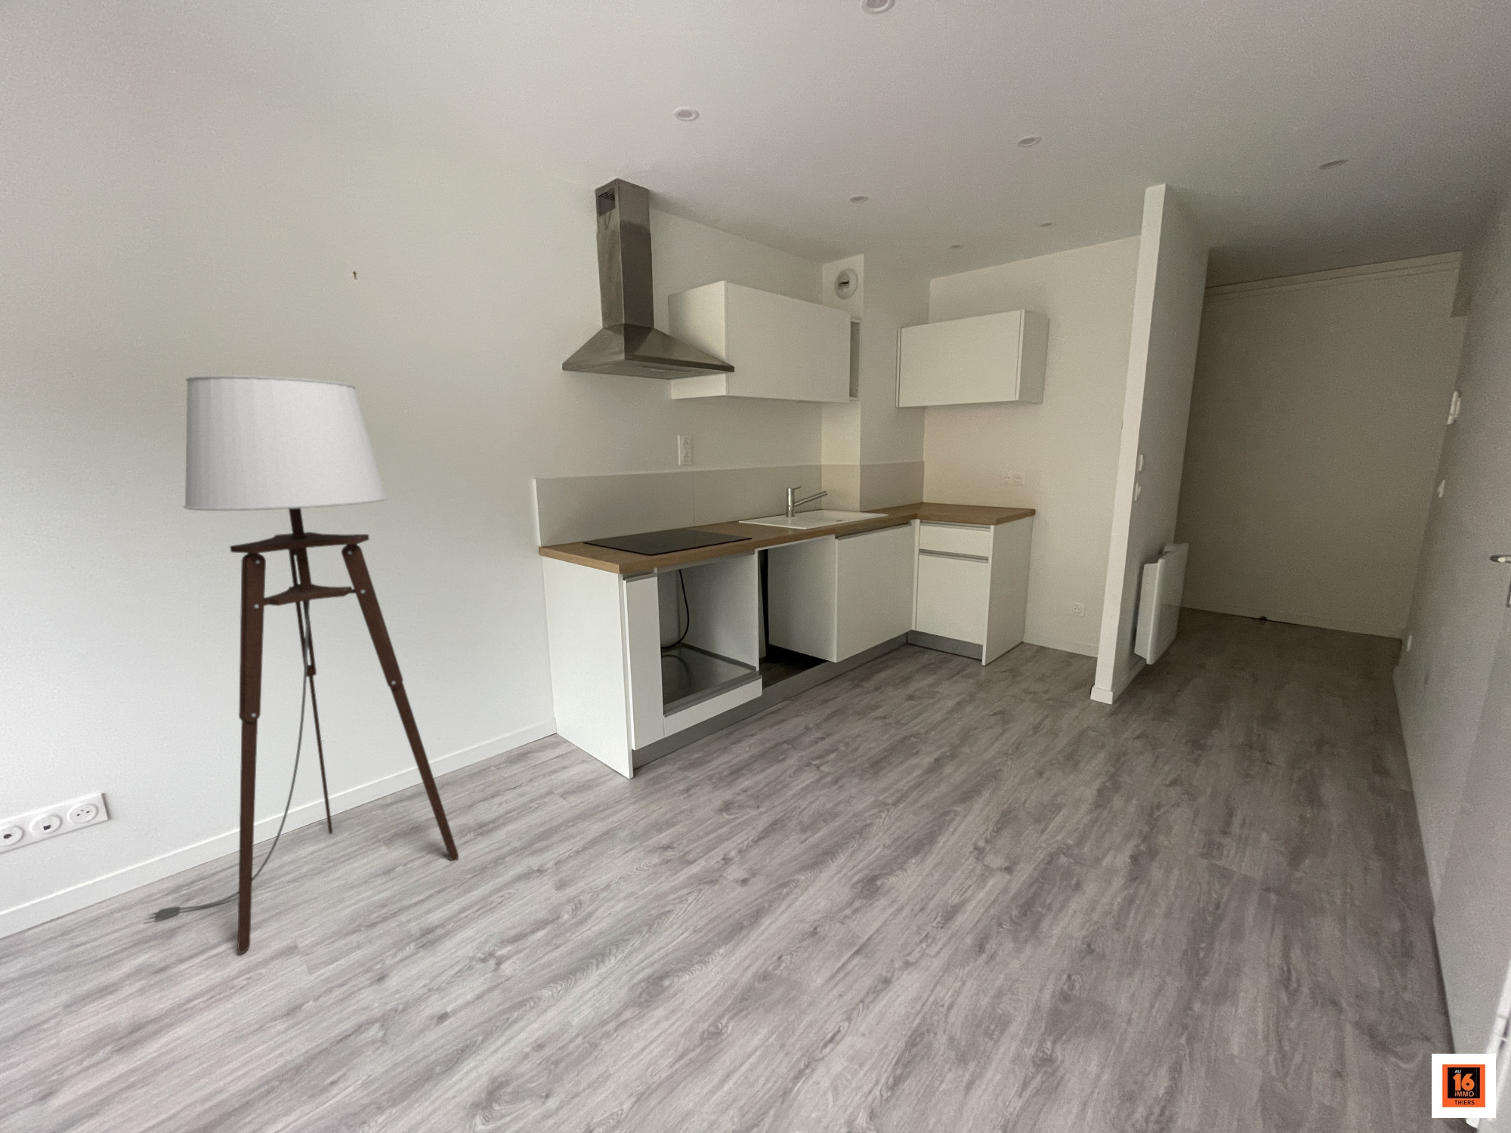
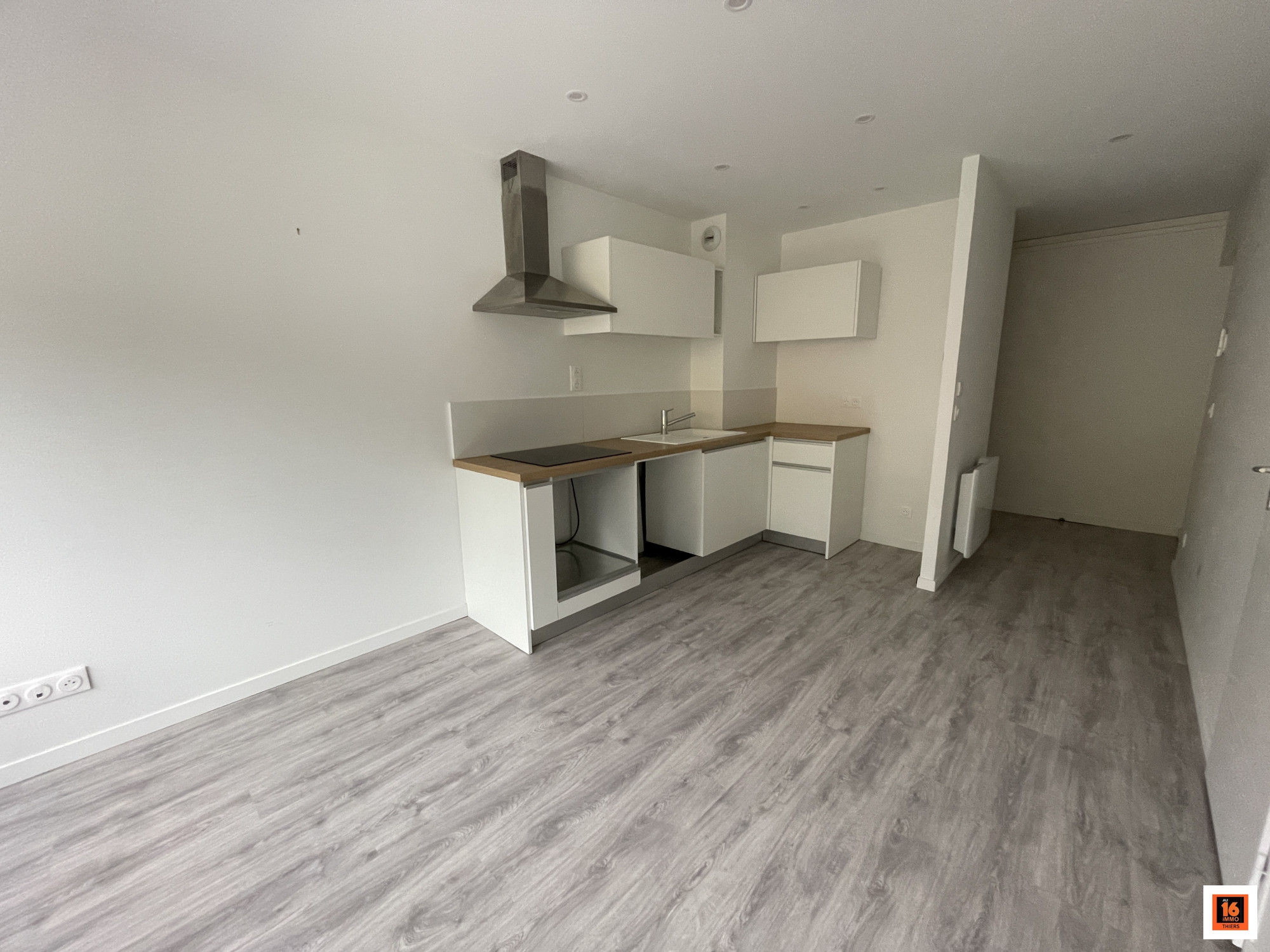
- floor lamp (262, 652)
